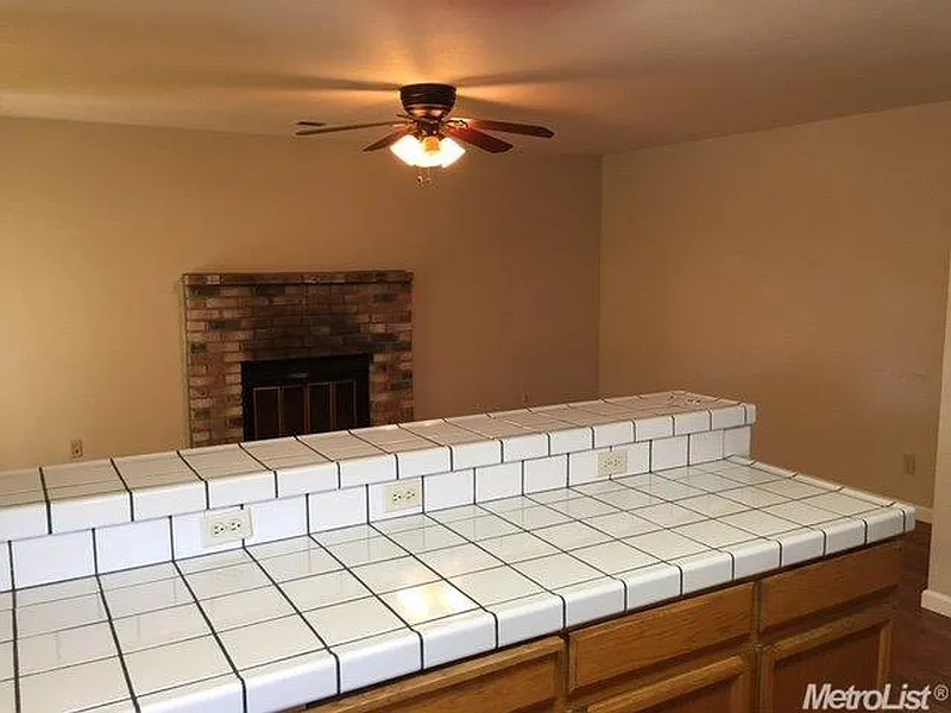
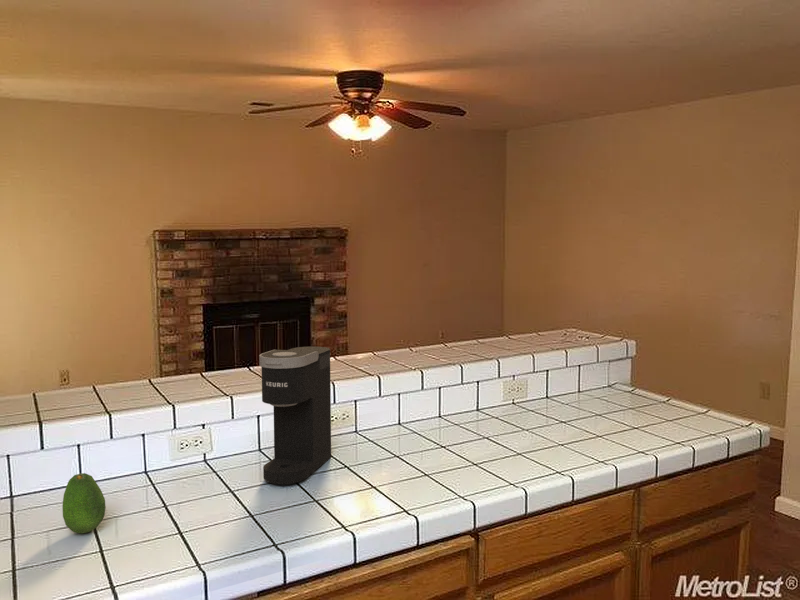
+ fruit (84, 502)
+ coffee maker (297, 408)
